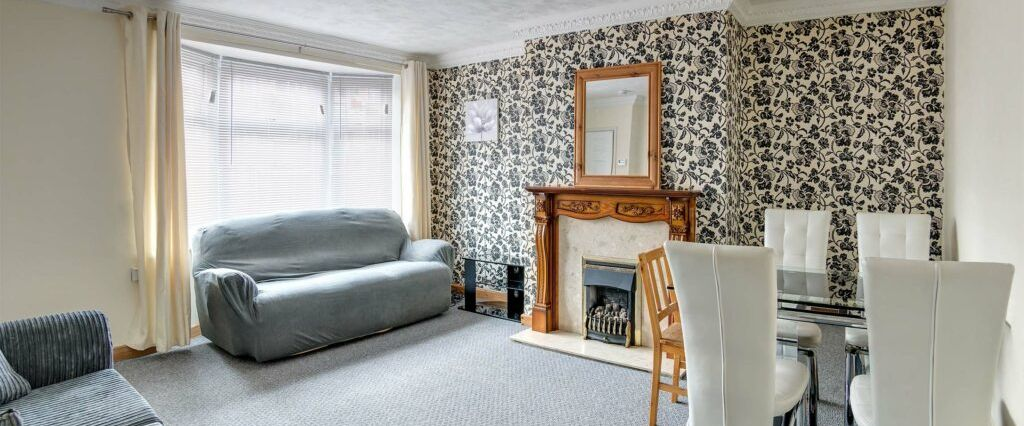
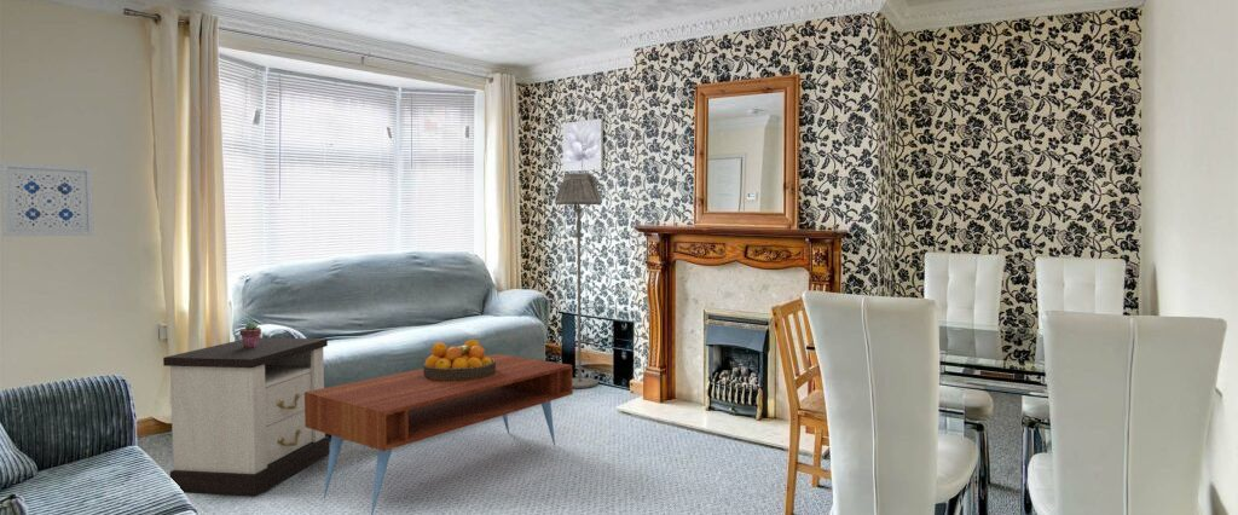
+ floor lamp (578, 279)
+ potted succulent (250, 334)
+ fruit bowl (459, 357)
+ nightstand (254, 410)
+ coffee table (450, 423)
+ wall art (48, 201)
